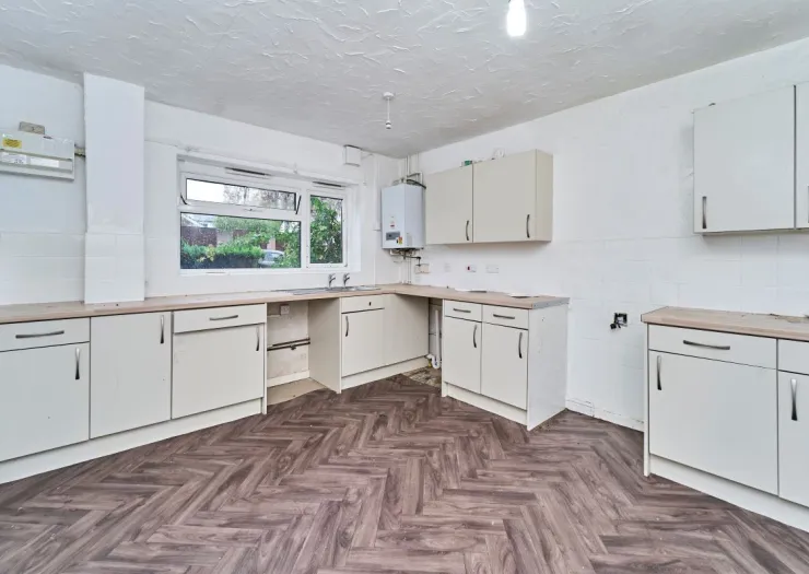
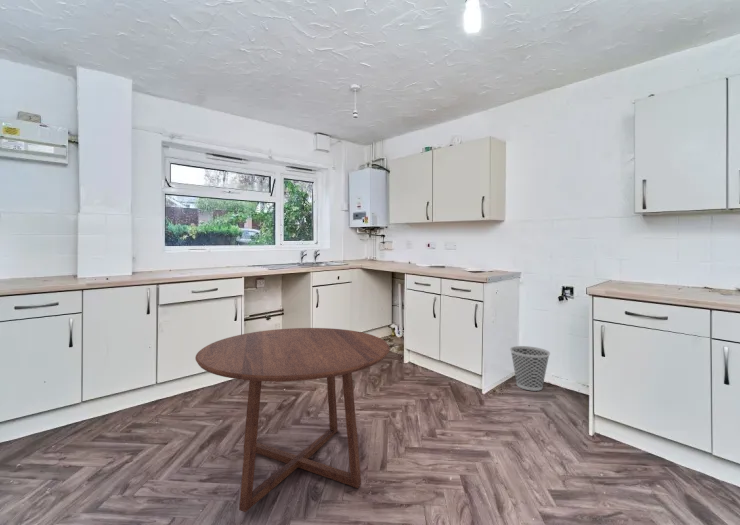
+ round table (297, 380)
+ wastebasket (529, 368)
